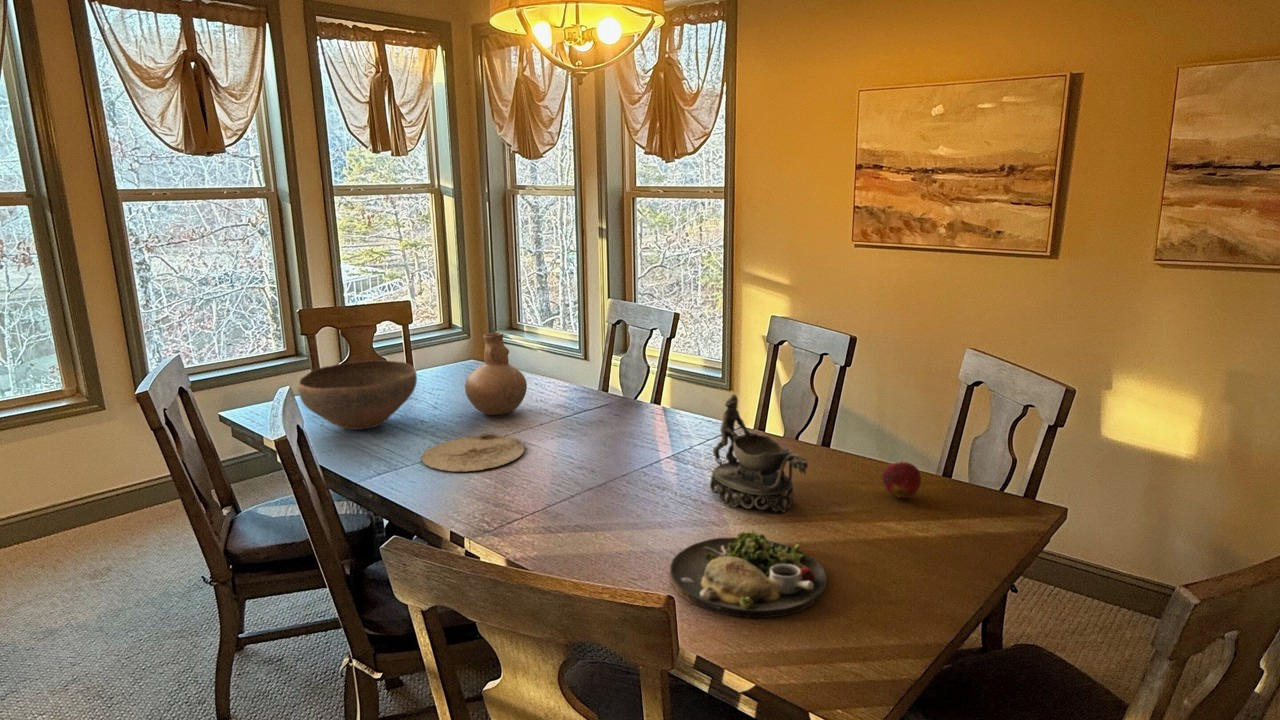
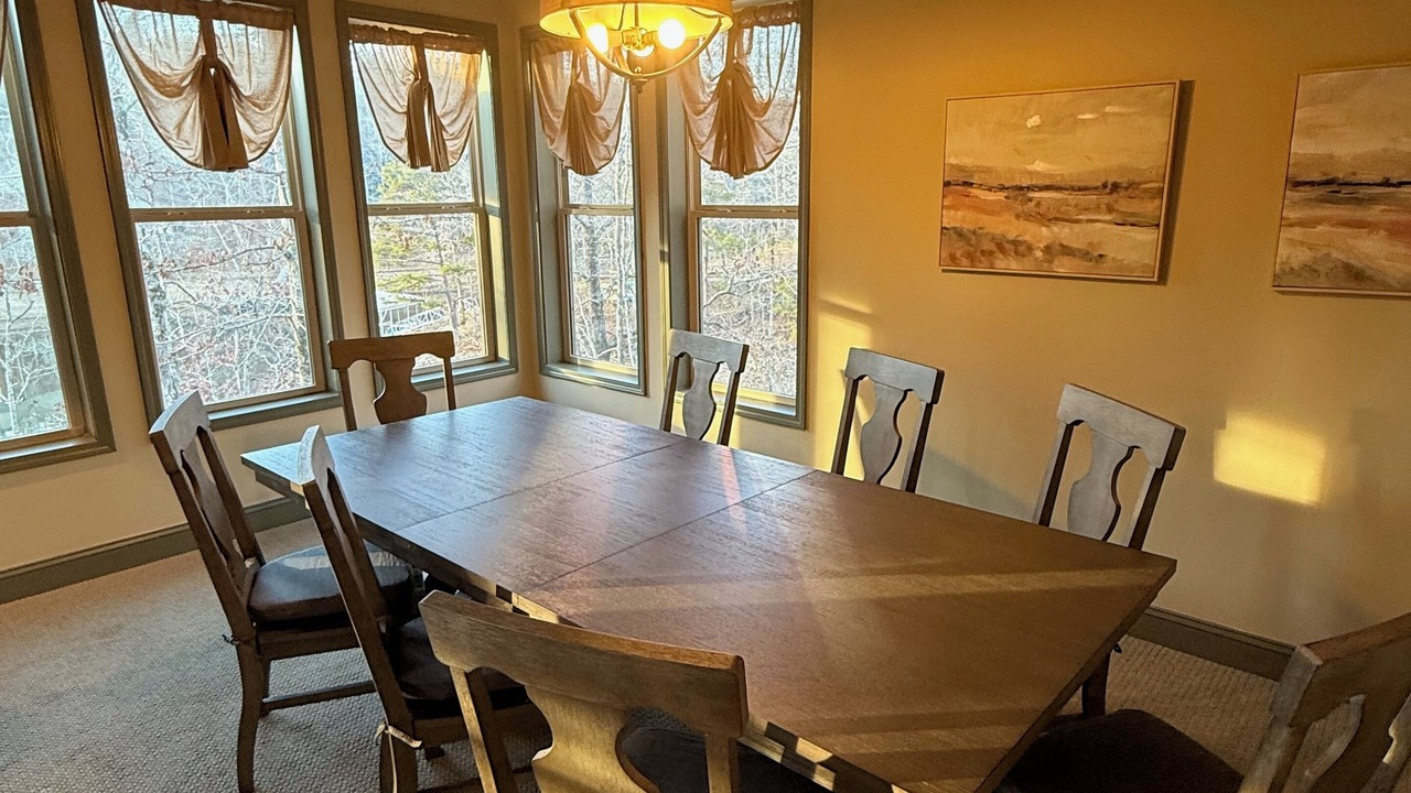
- plate (473, 450)
- decorative bowl (760, 451)
- apple (901, 479)
- dinner plate (747, 562)
- vase (495, 373)
- bowl (359, 398)
